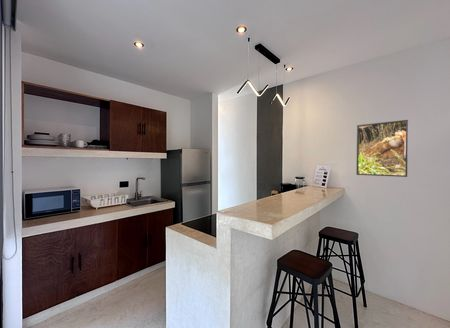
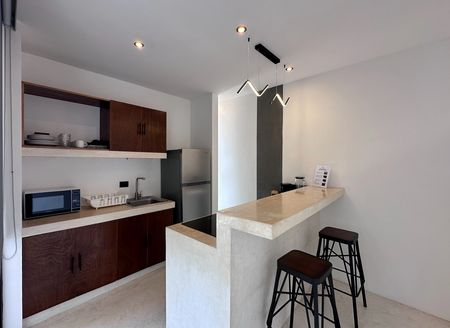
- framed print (380, 149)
